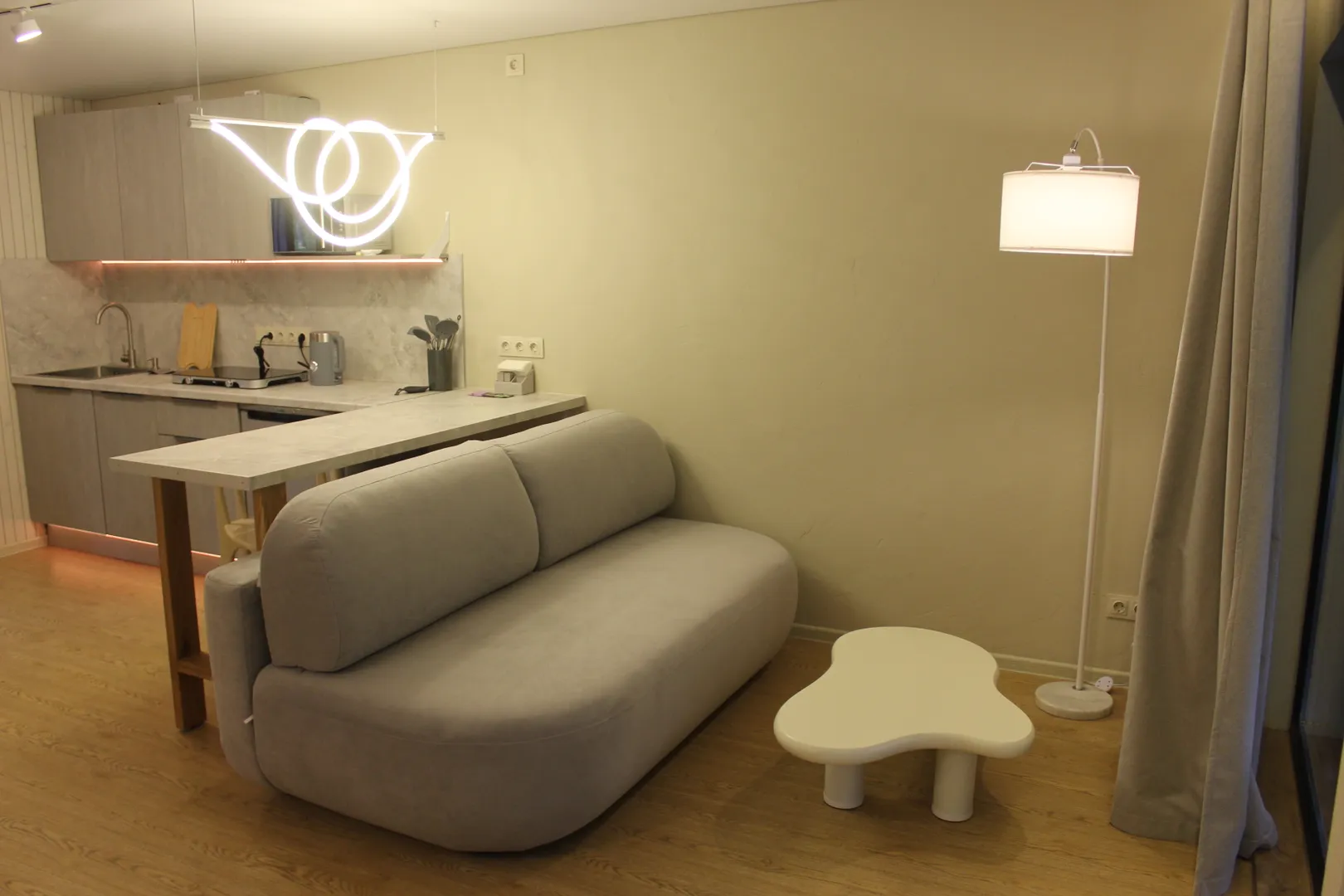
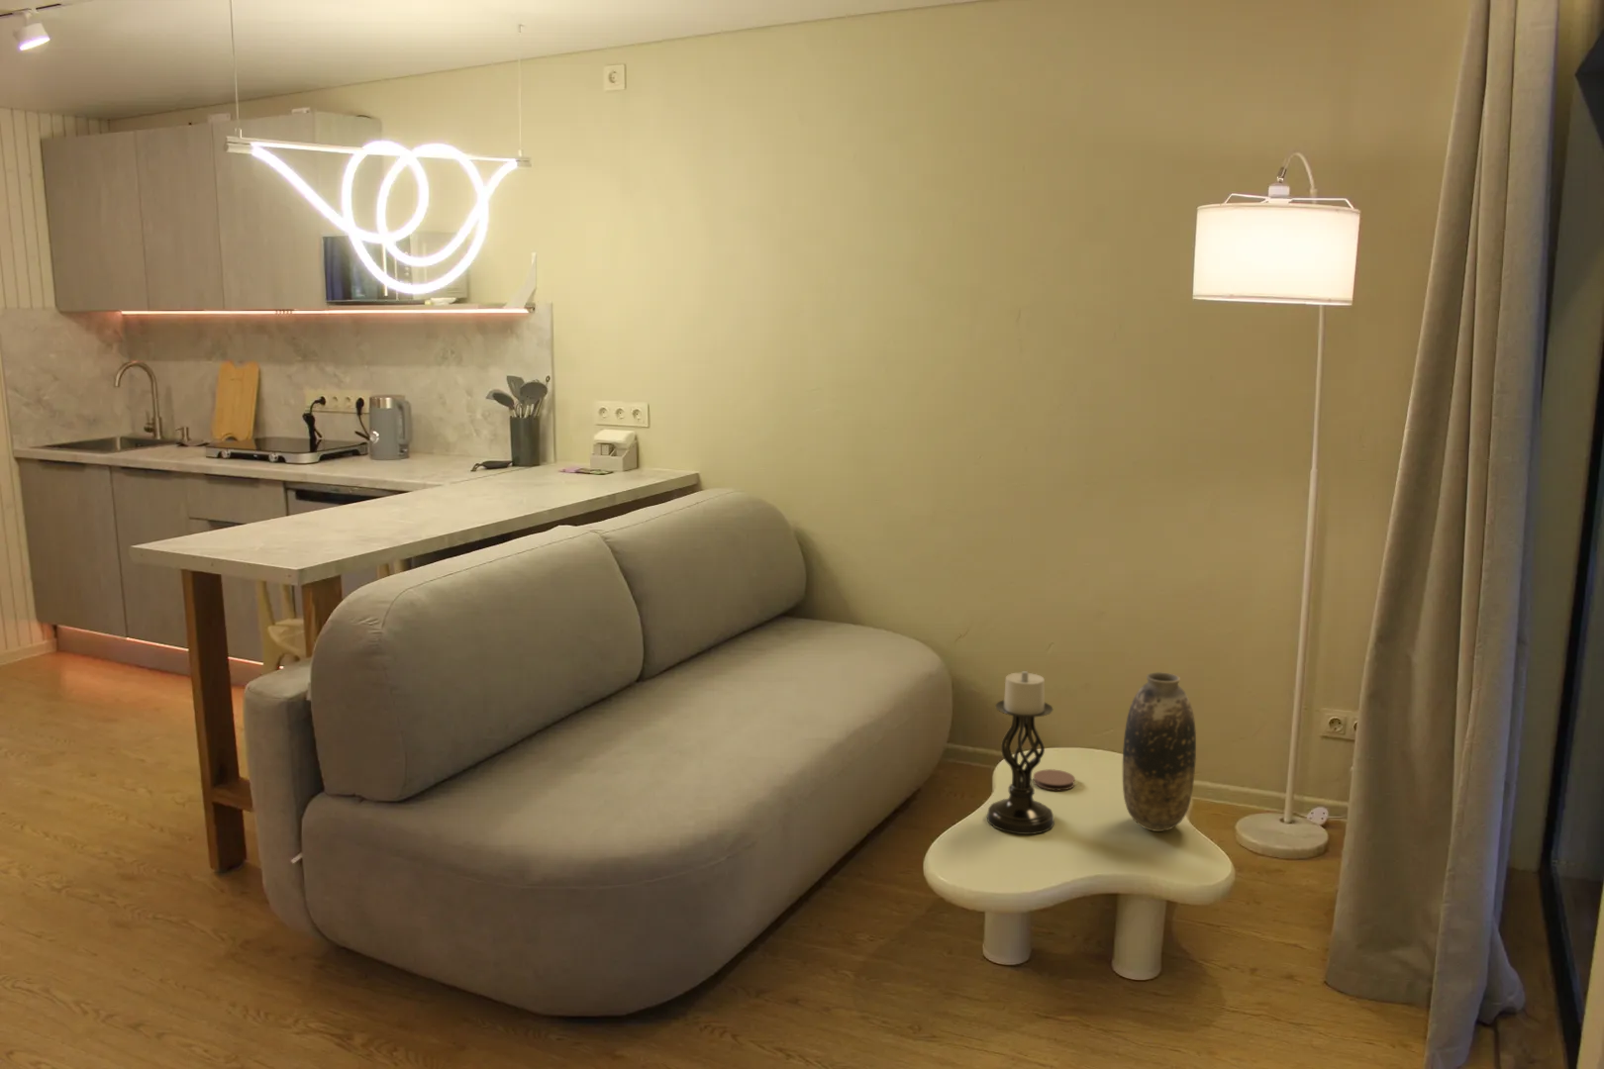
+ vase (1159, 753)
+ coaster (1054, 779)
+ candle holder (1022, 746)
